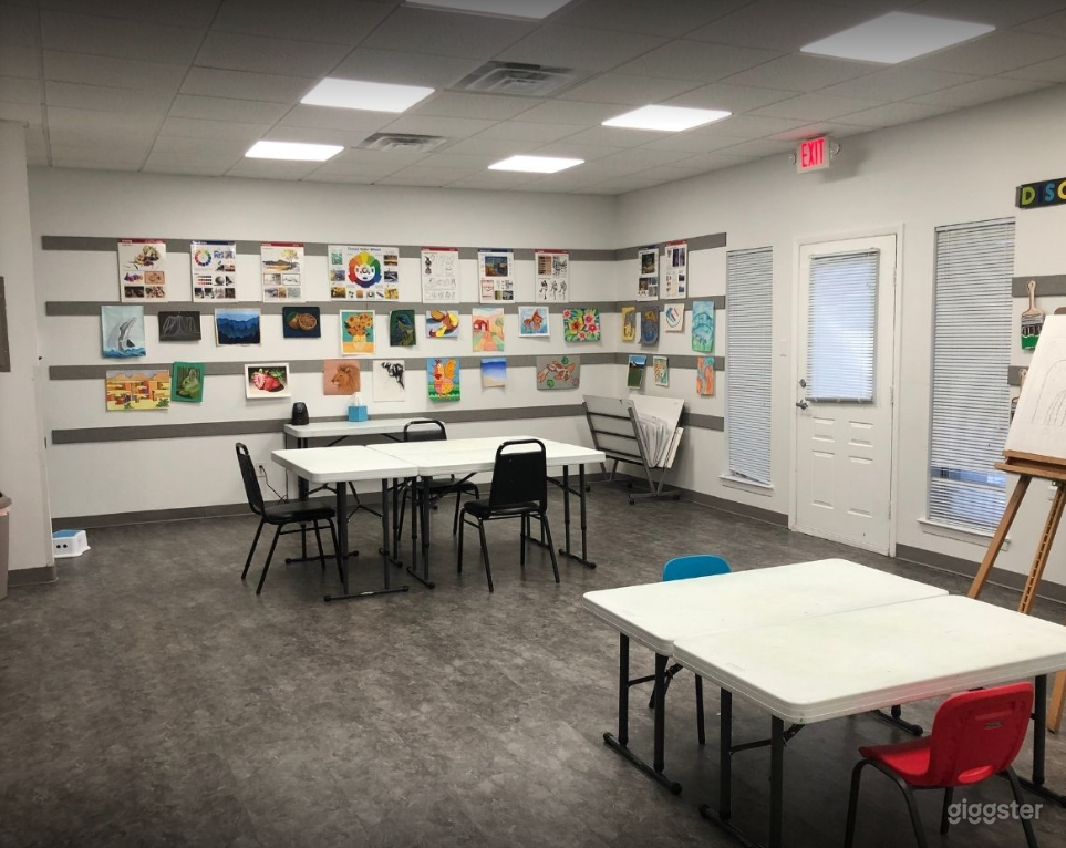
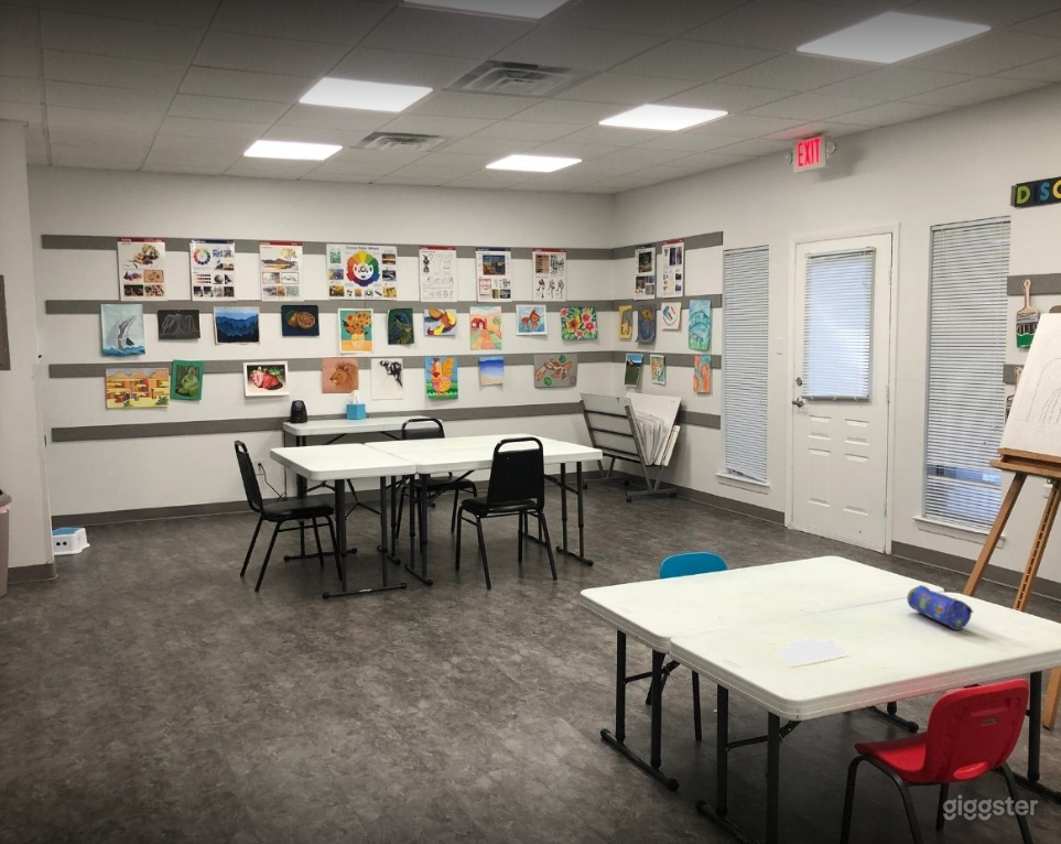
+ pencil case (938, 605)
+ paper sheet (811, 650)
